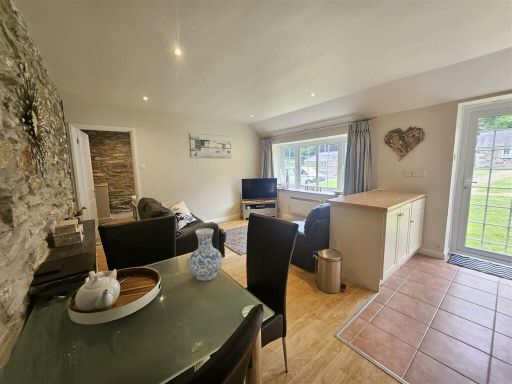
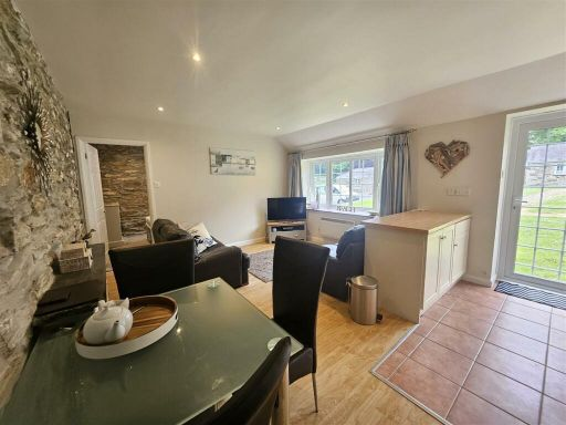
- vase (205, 253)
